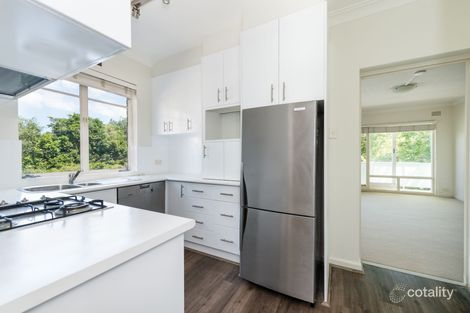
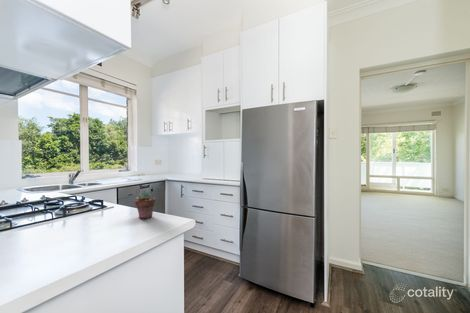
+ potted succulent (145, 204)
